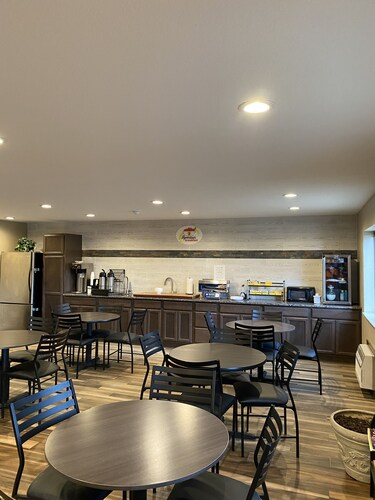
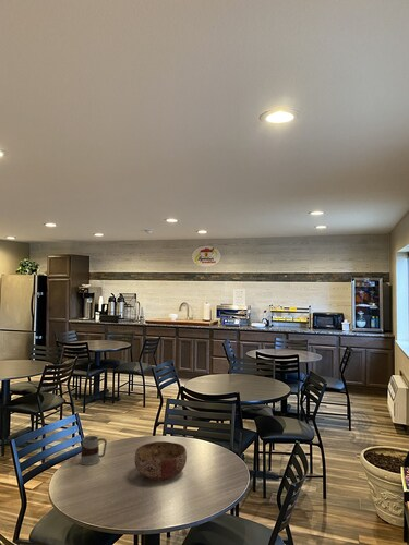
+ mug (93, 449)
+ bowl (160, 461)
